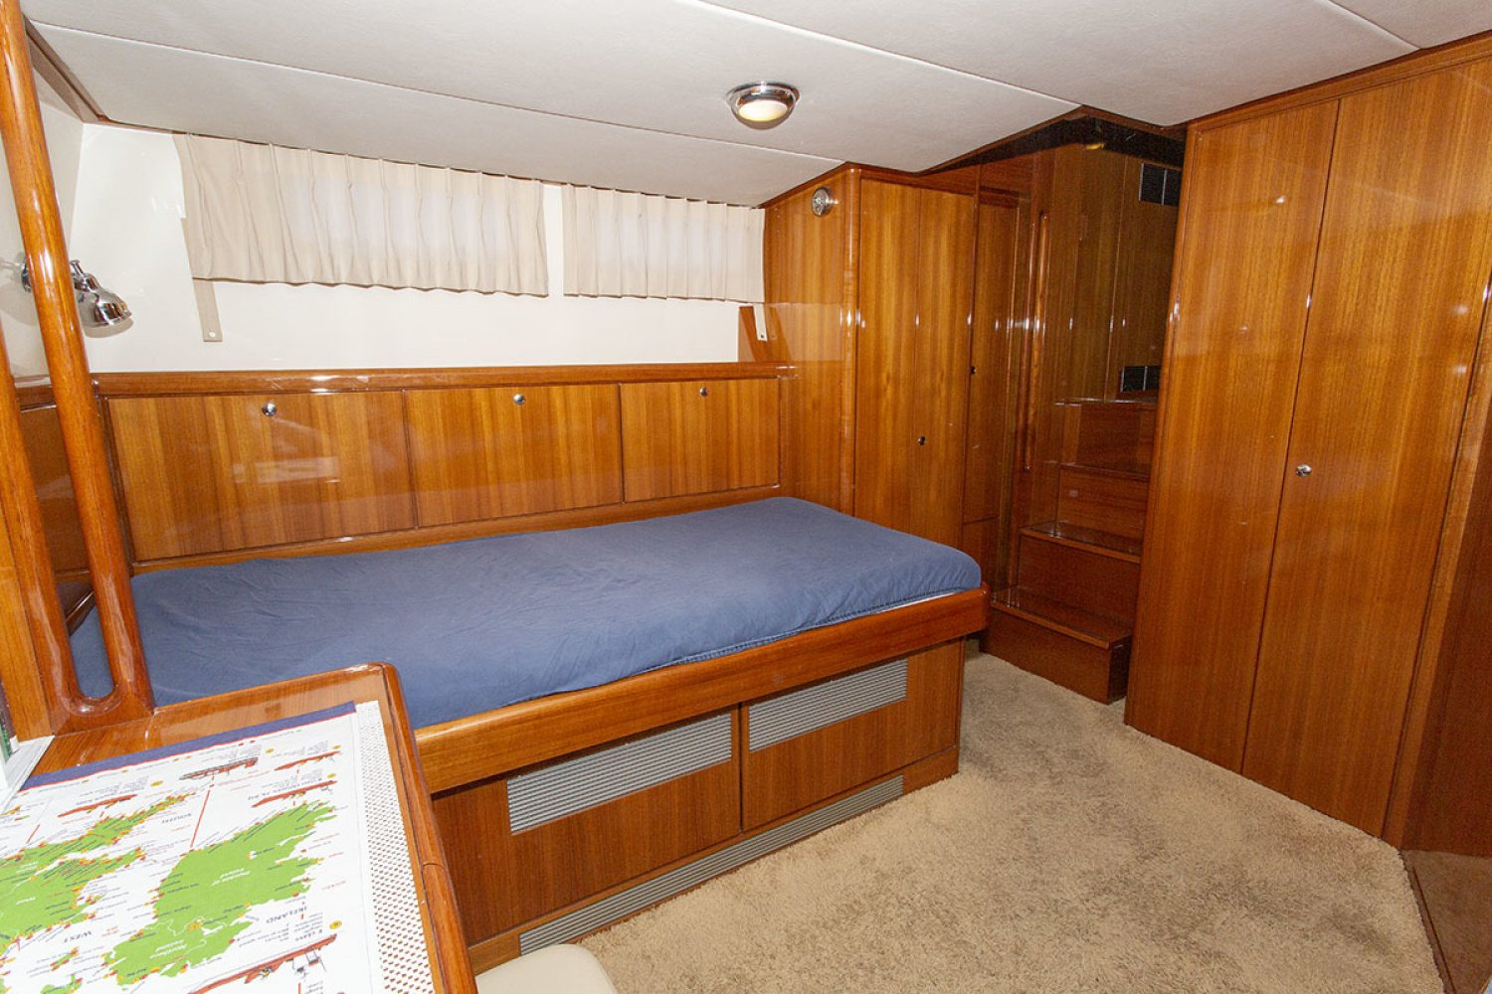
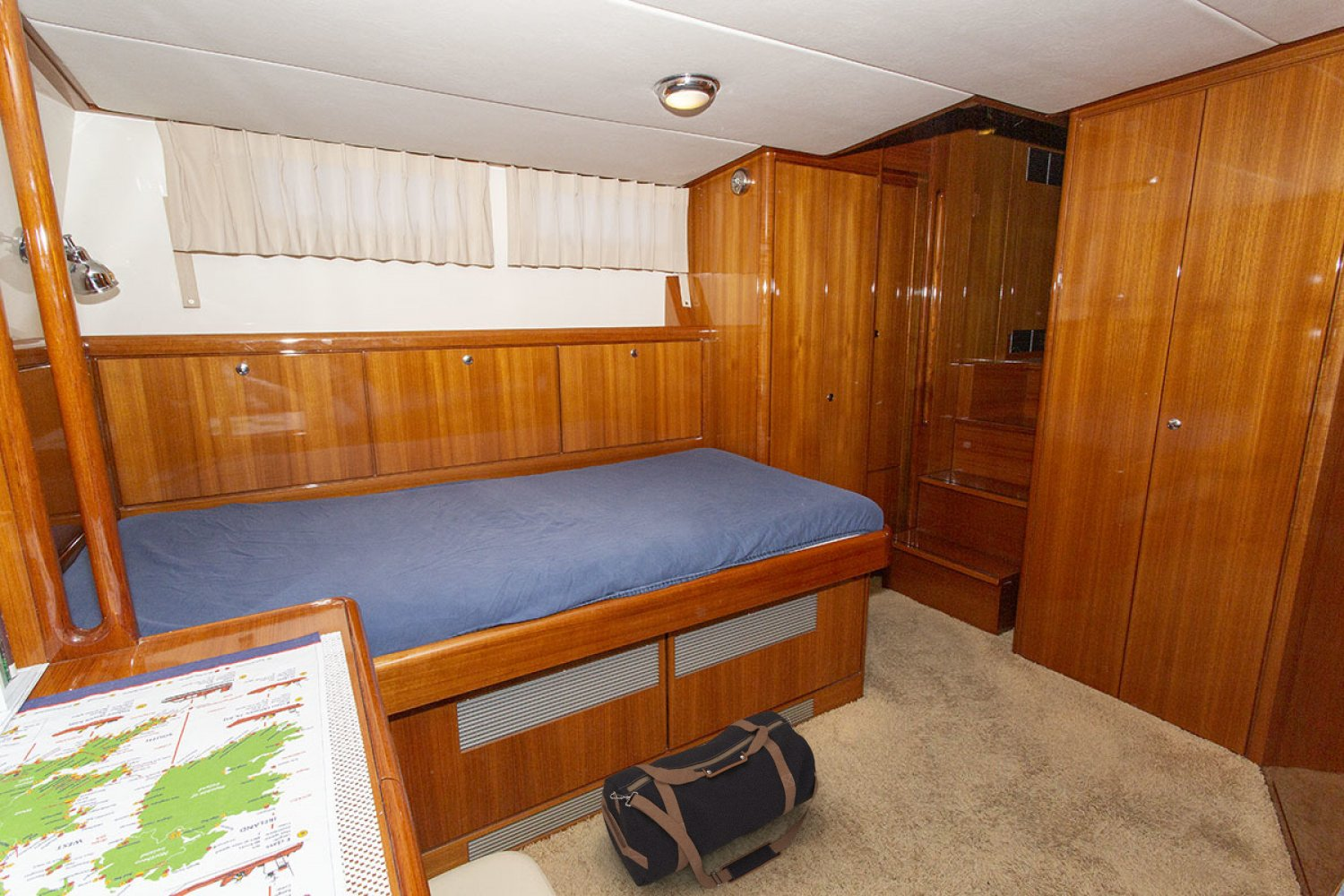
+ duffel bag (714, 789)
